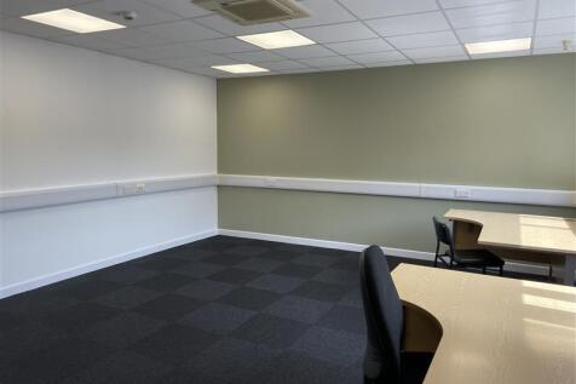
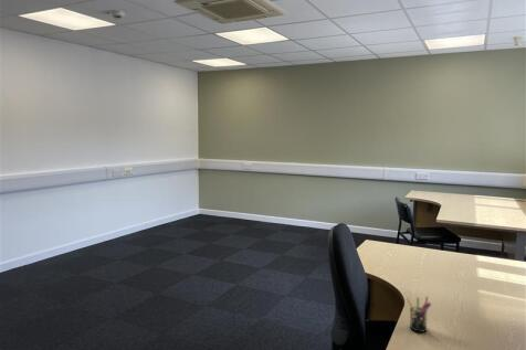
+ pen holder (419, 311)
